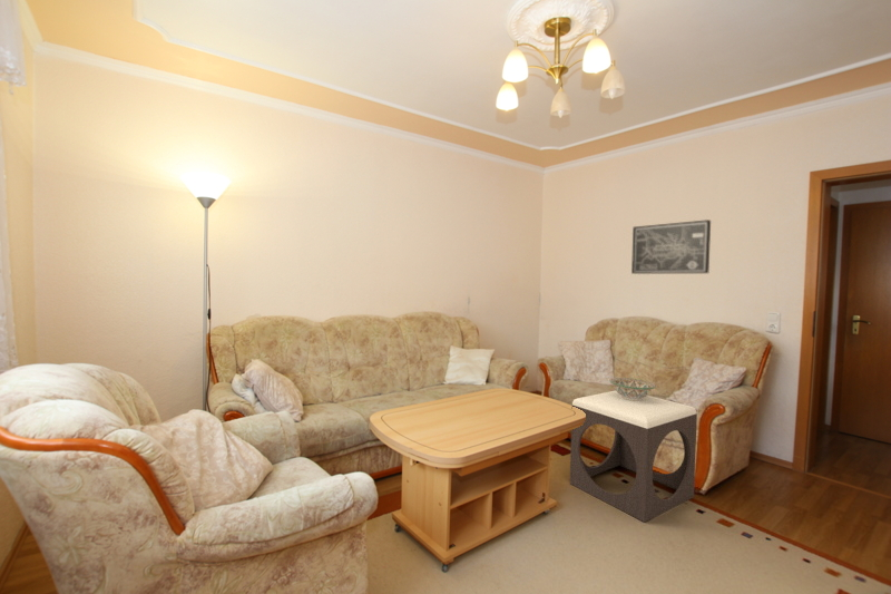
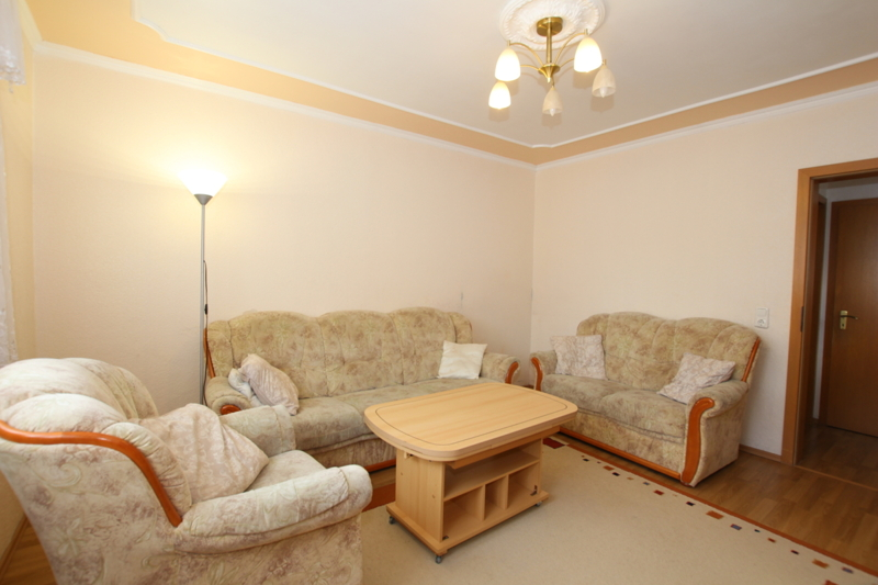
- footstool (631, 445)
- wall art (668, 249)
- decorative bowl (631, 390)
